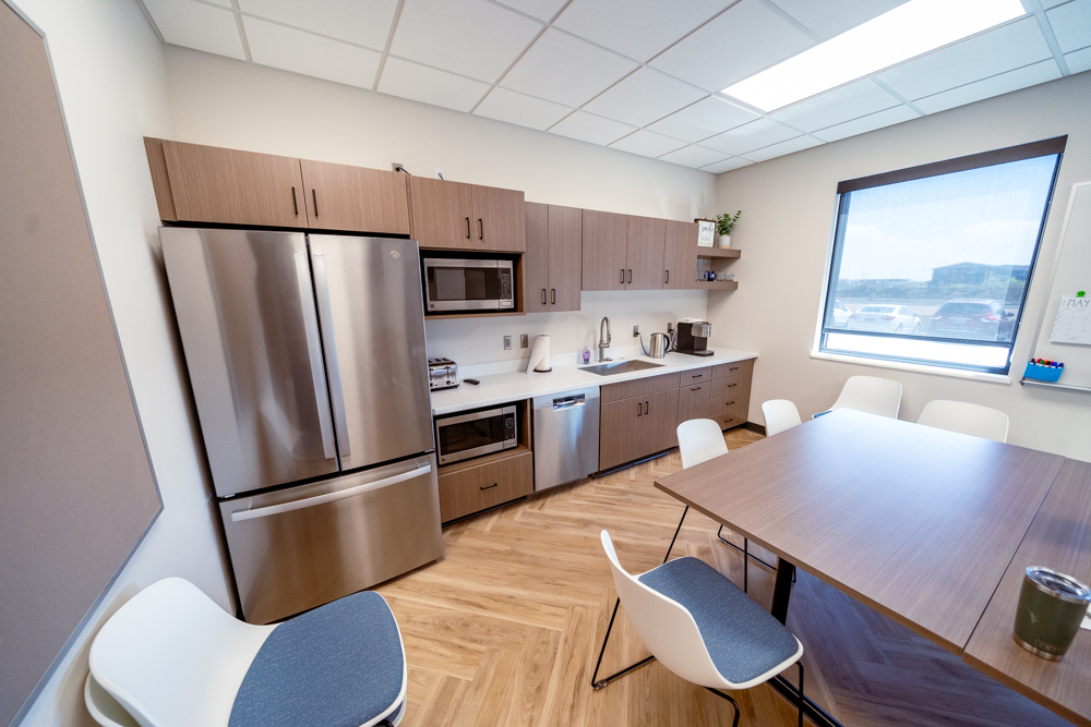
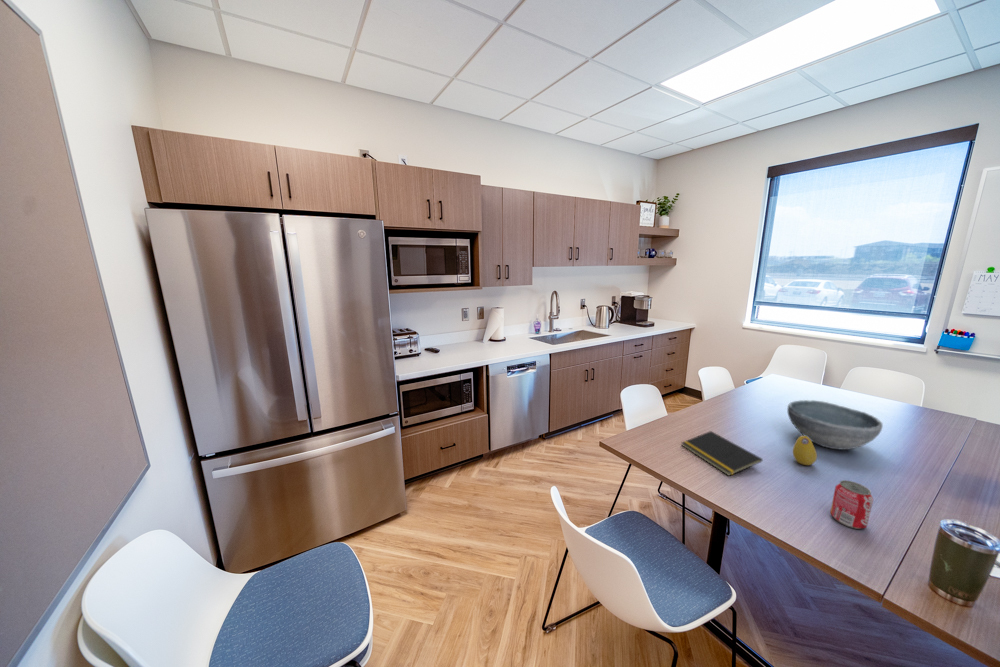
+ beverage can (851, 504)
+ notepad (719, 451)
+ bowl (829, 427)
+ fruit (804, 450)
